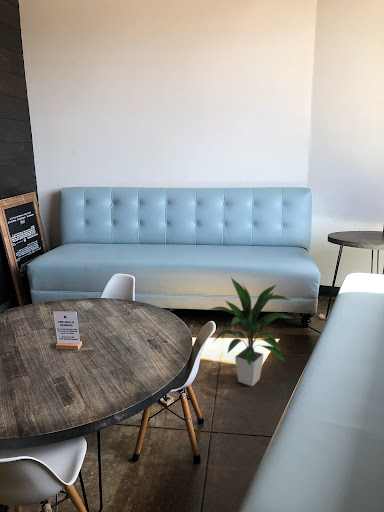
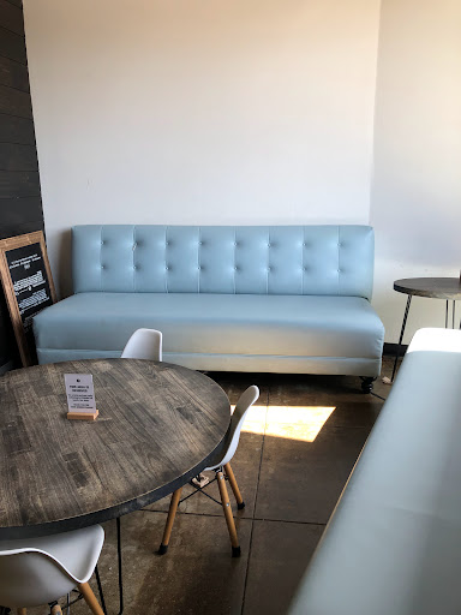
- indoor plant (253, 331)
